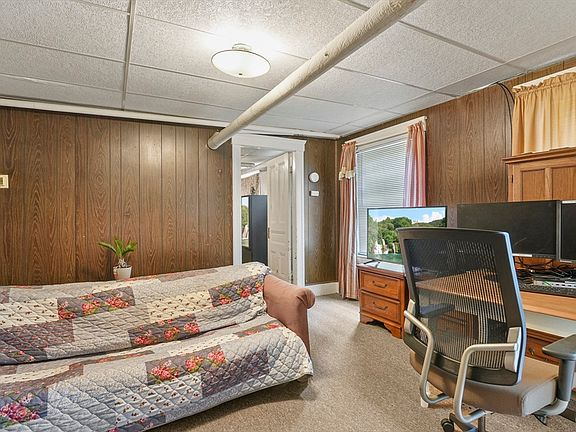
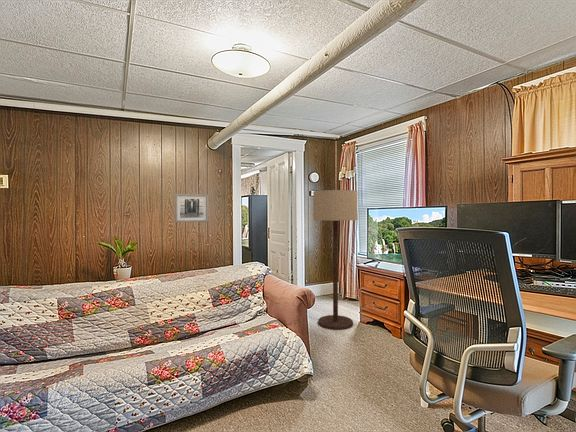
+ wall art (191, 208)
+ floor lamp (335, 257)
